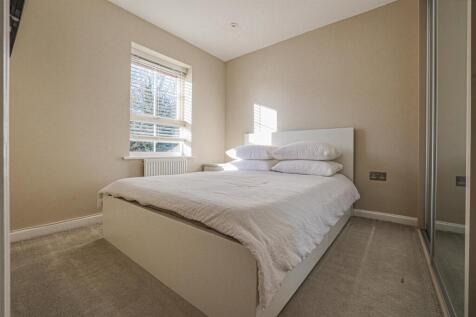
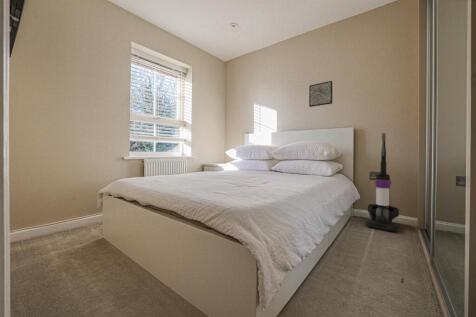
+ wall art (320, 94)
+ vacuum cleaner (382, 178)
